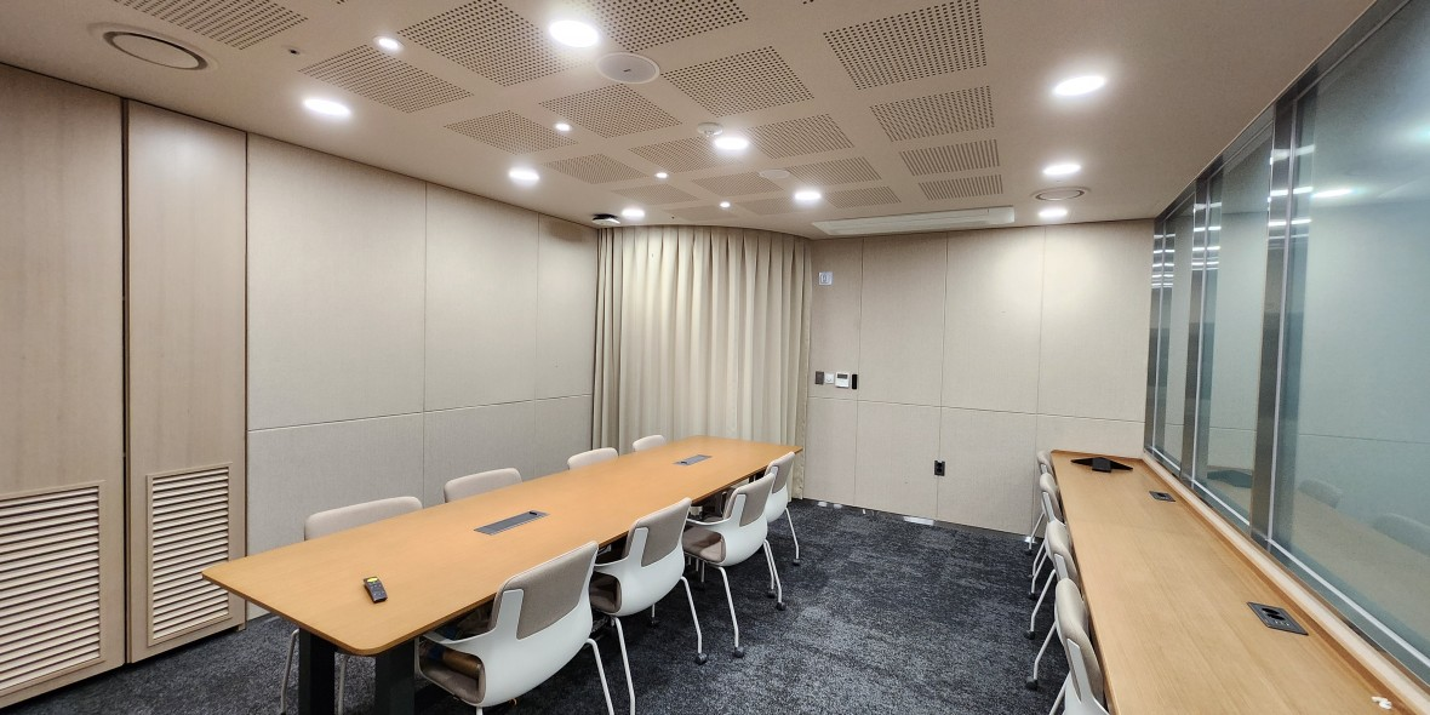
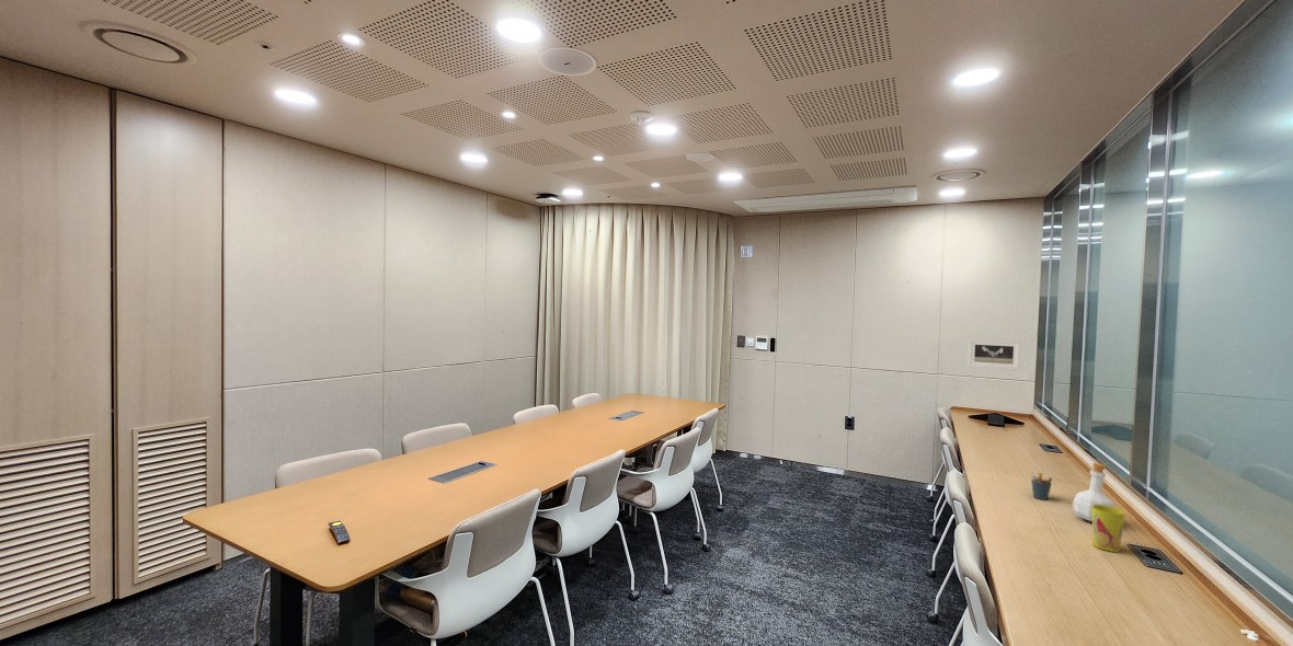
+ bottle (1094, 492)
+ cup (1107, 528)
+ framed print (993, 354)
+ pen holder (1041, 485)
